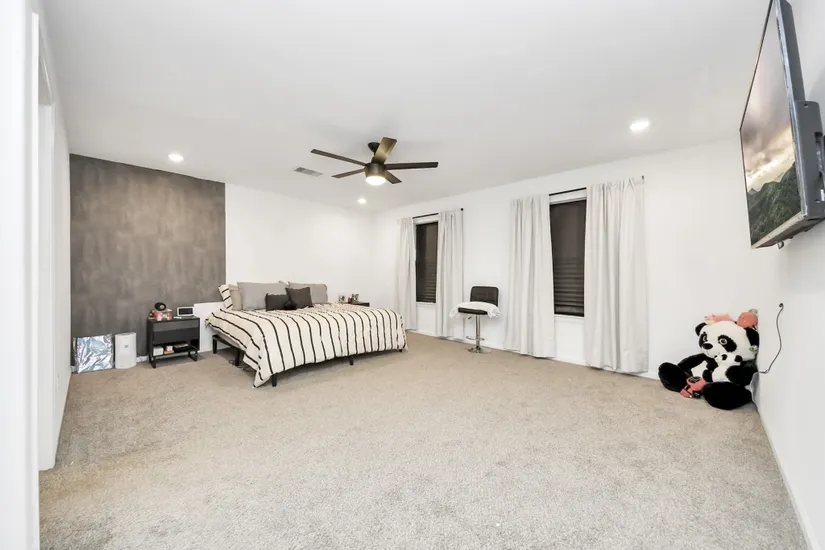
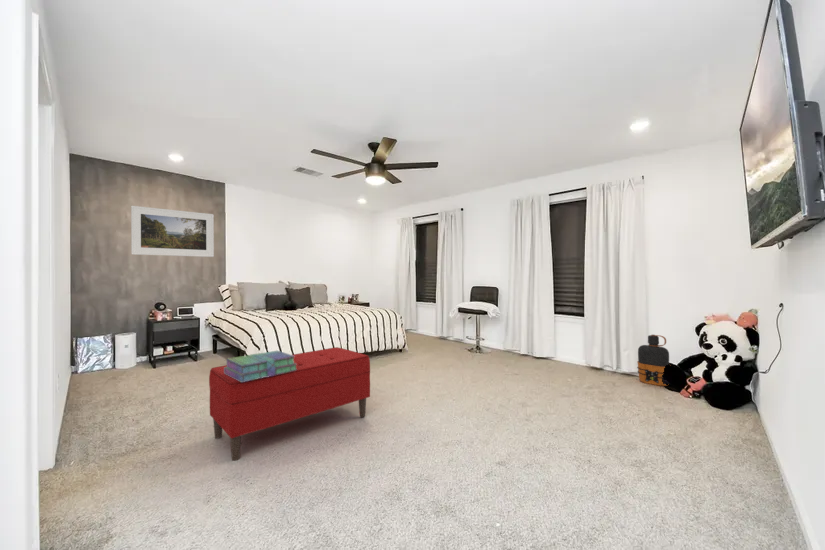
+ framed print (175, 233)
+ bench (295, 393)
+ water bottle (653, 358)
+ stack of books (261, 364)
